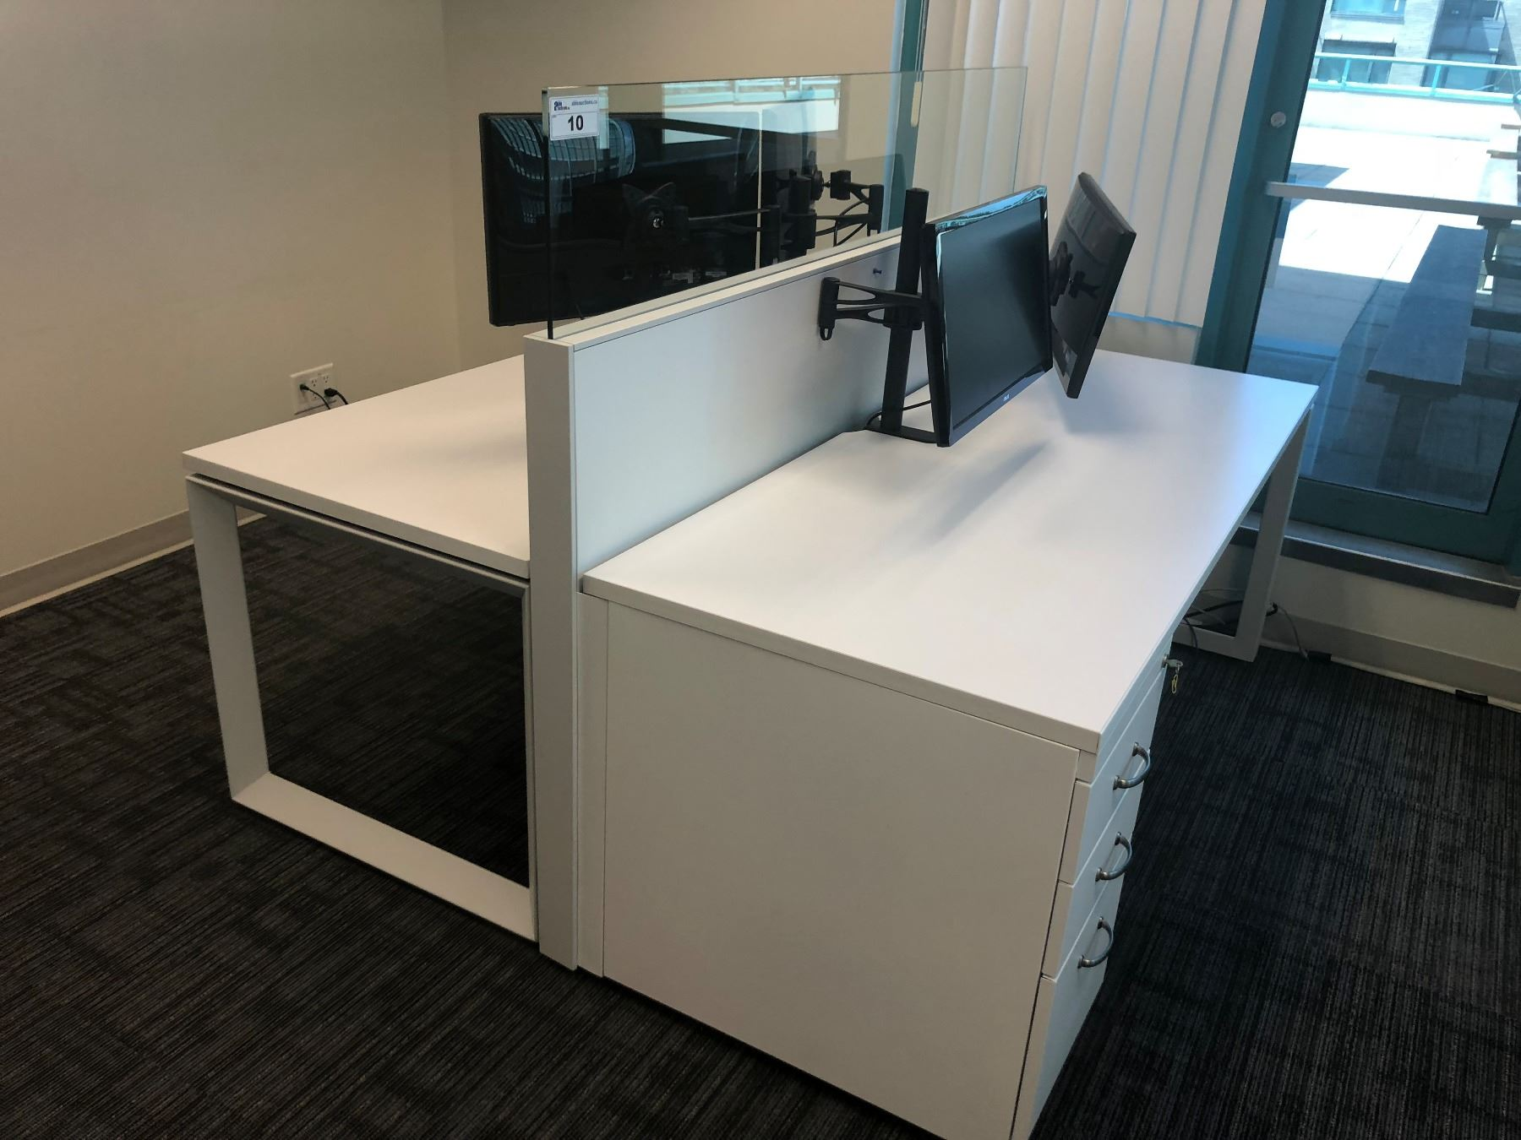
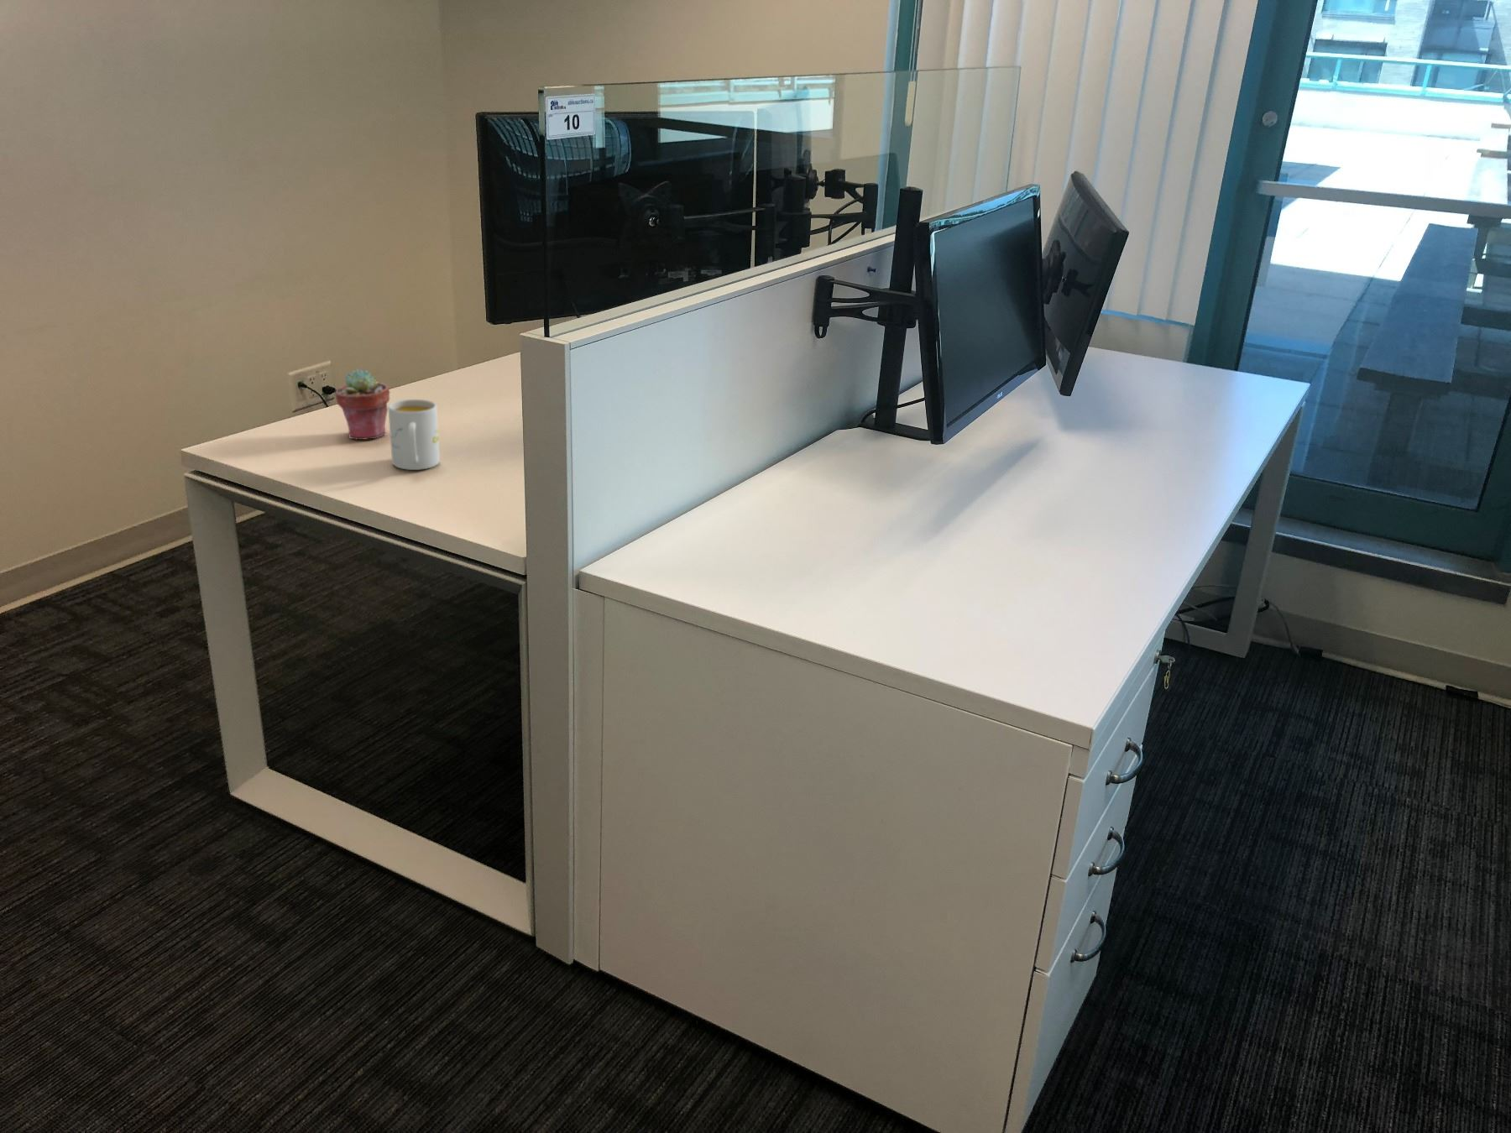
+ potted succulent (364, 402)
+ mug (414, 437)
